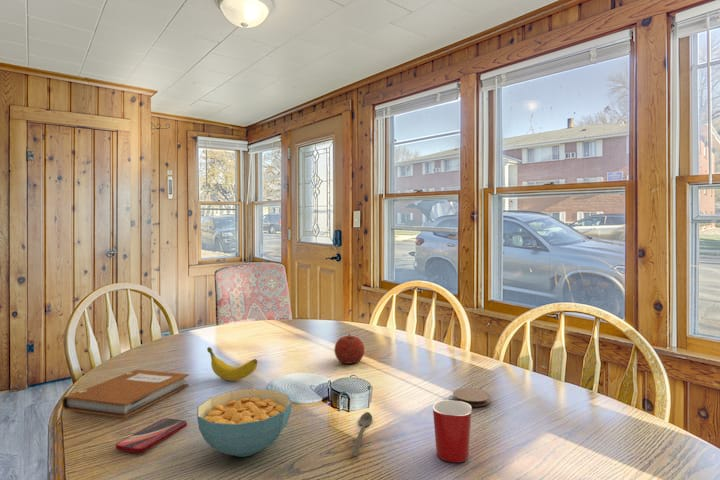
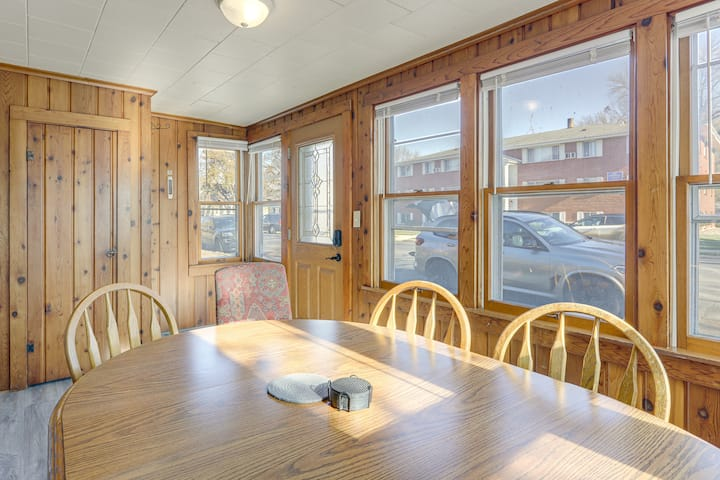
- mug (453, 426)
- fruit (349, 347)
- smartphone (153, 434)
- banana (232, 366)
- coaster (471, 396)
- spoon (361, 432)
- notebook (131, 389)
- cereal bowl (245, 427)
